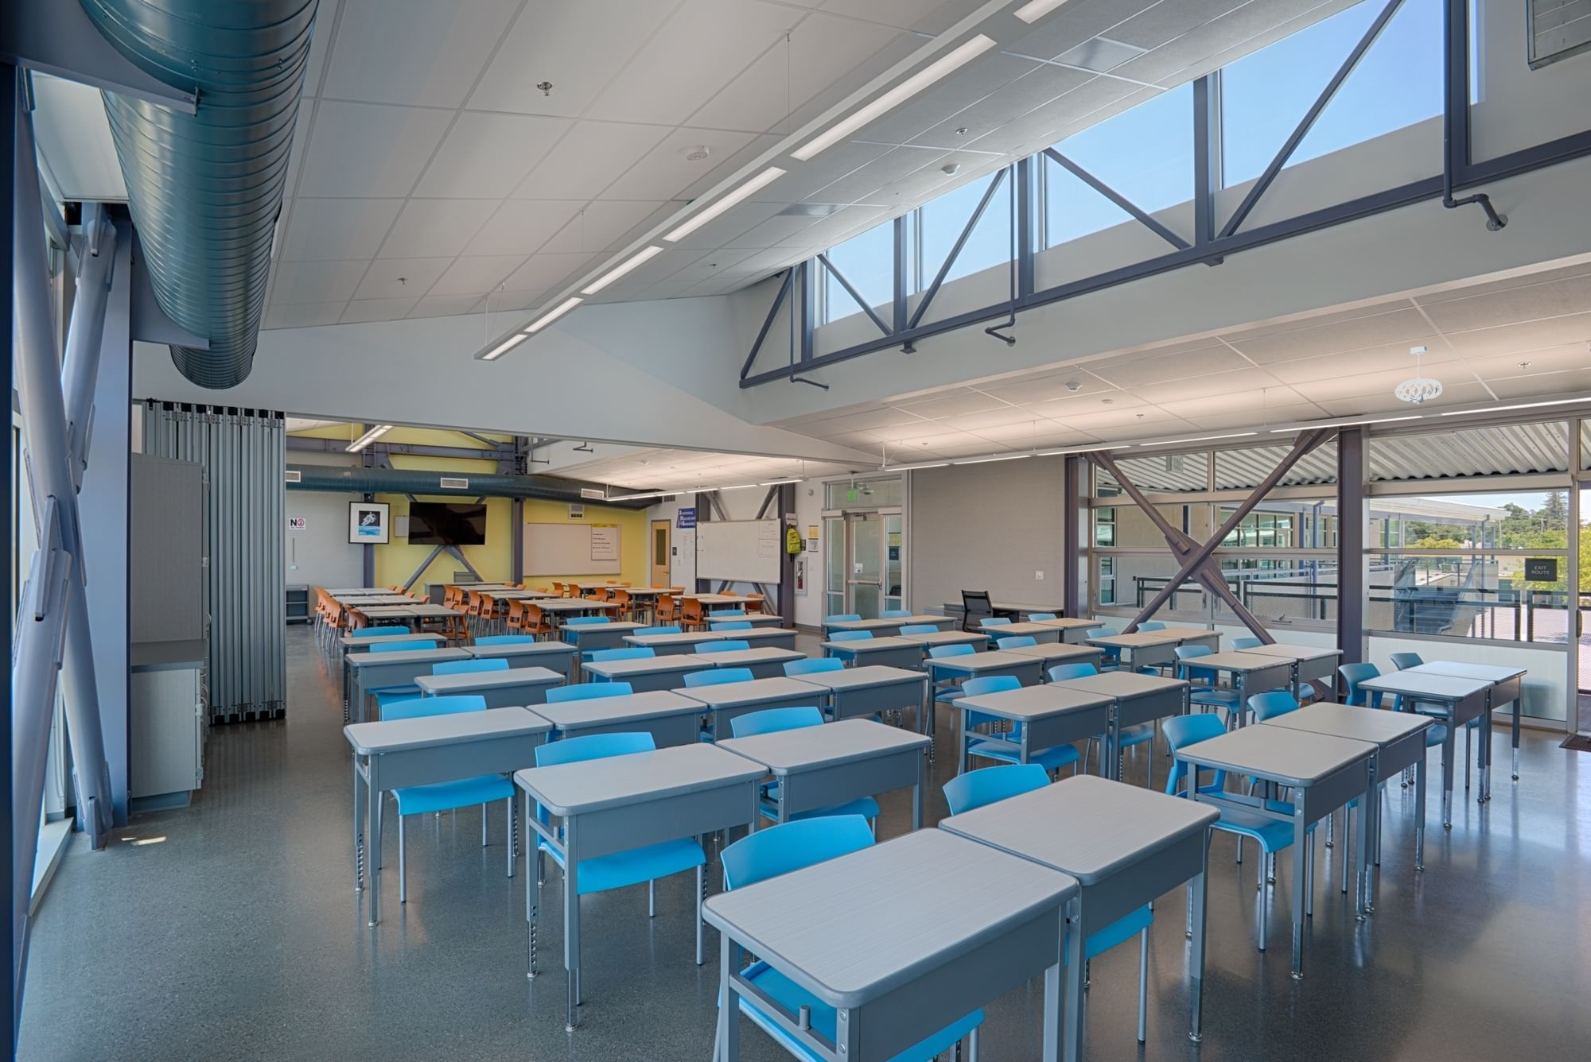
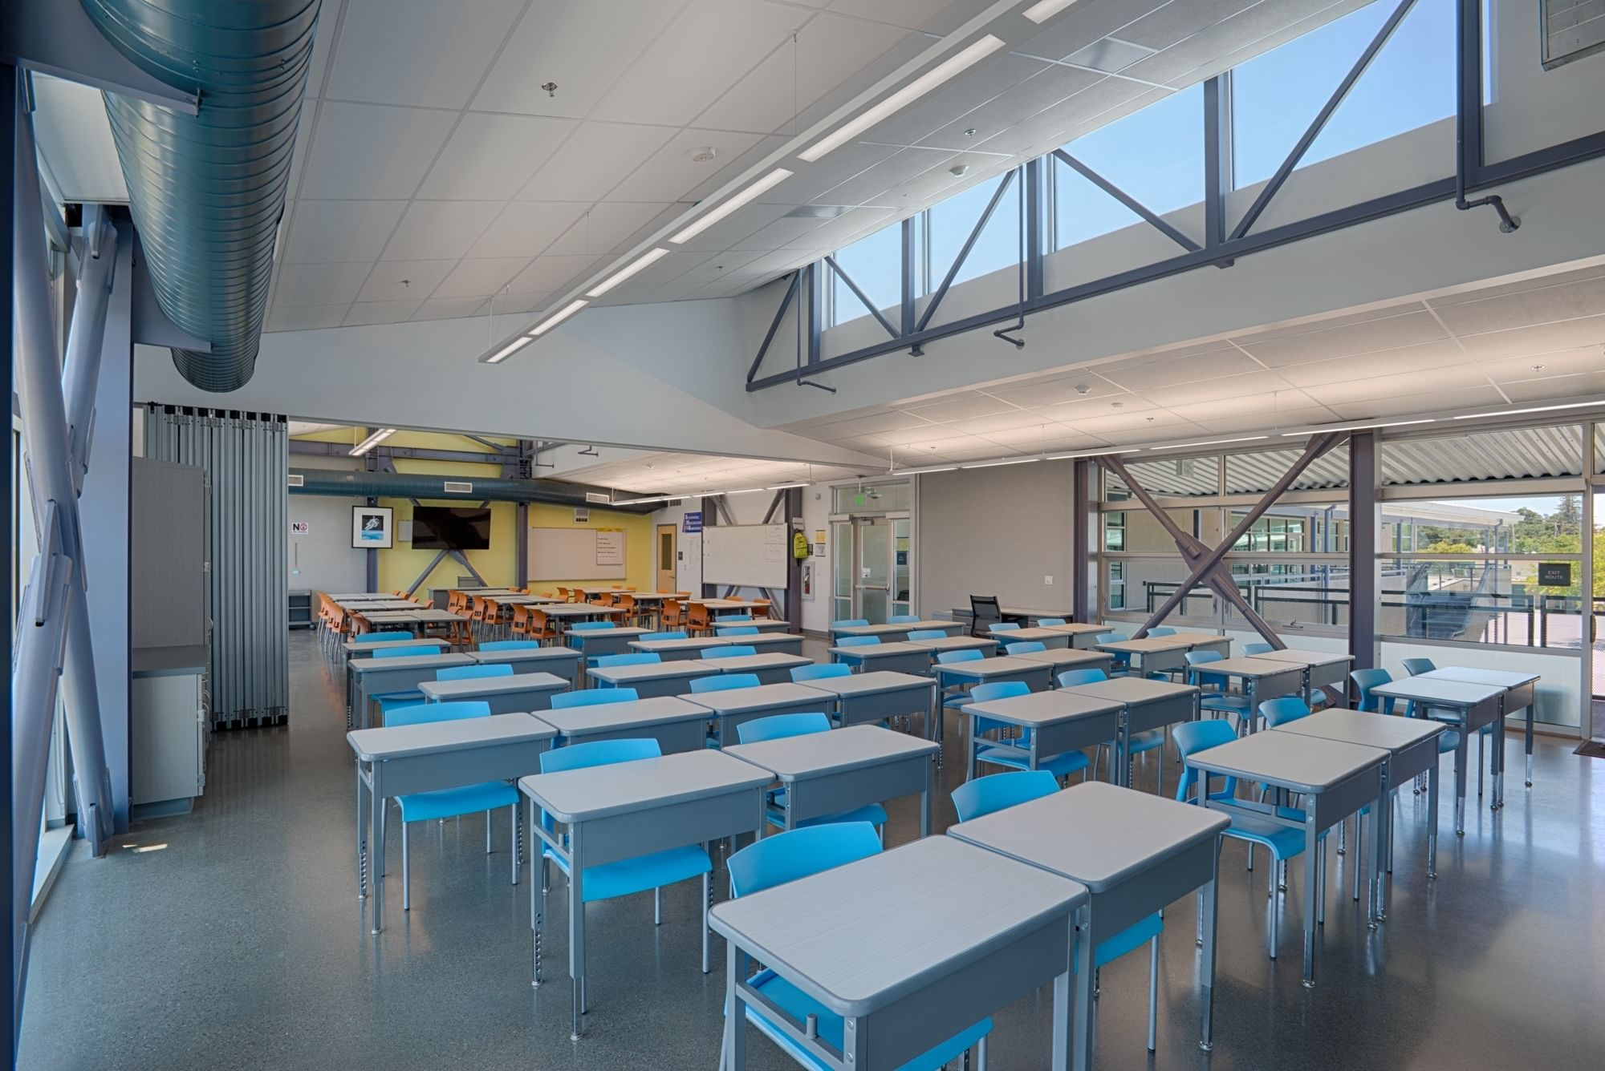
- pendant light (1418, 376)
